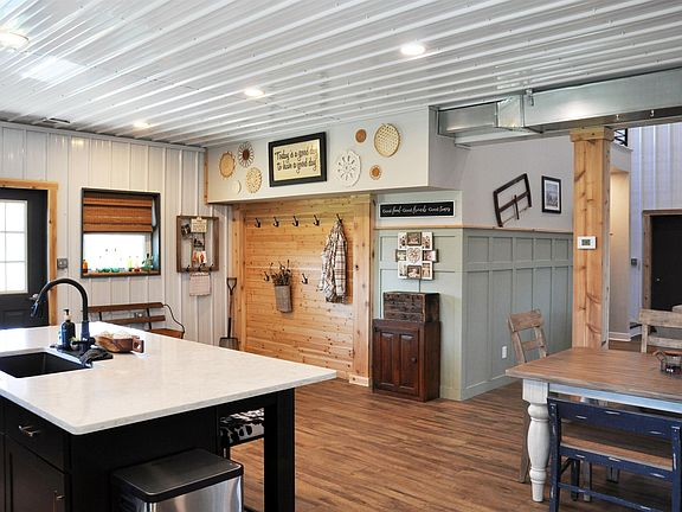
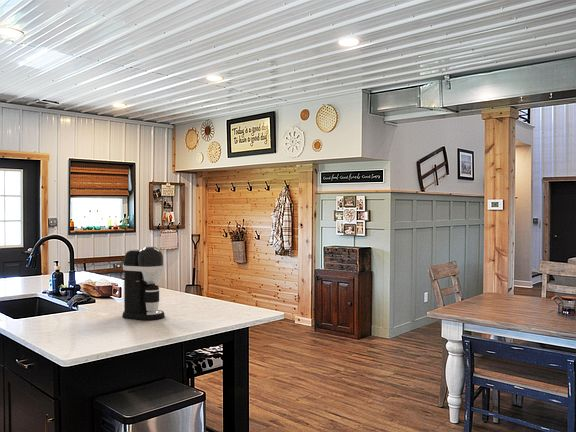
+ coffee maker (143, 281)
